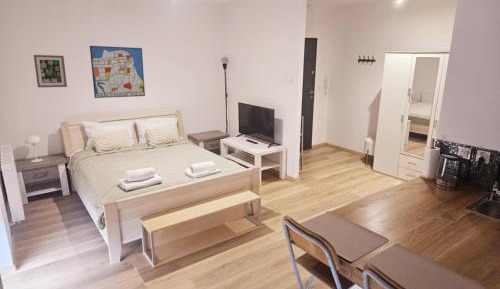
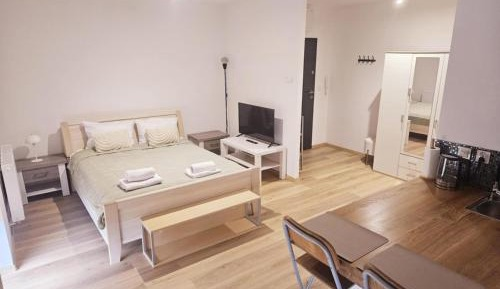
- wall art (50, 71)
- wall art (118, 72)
